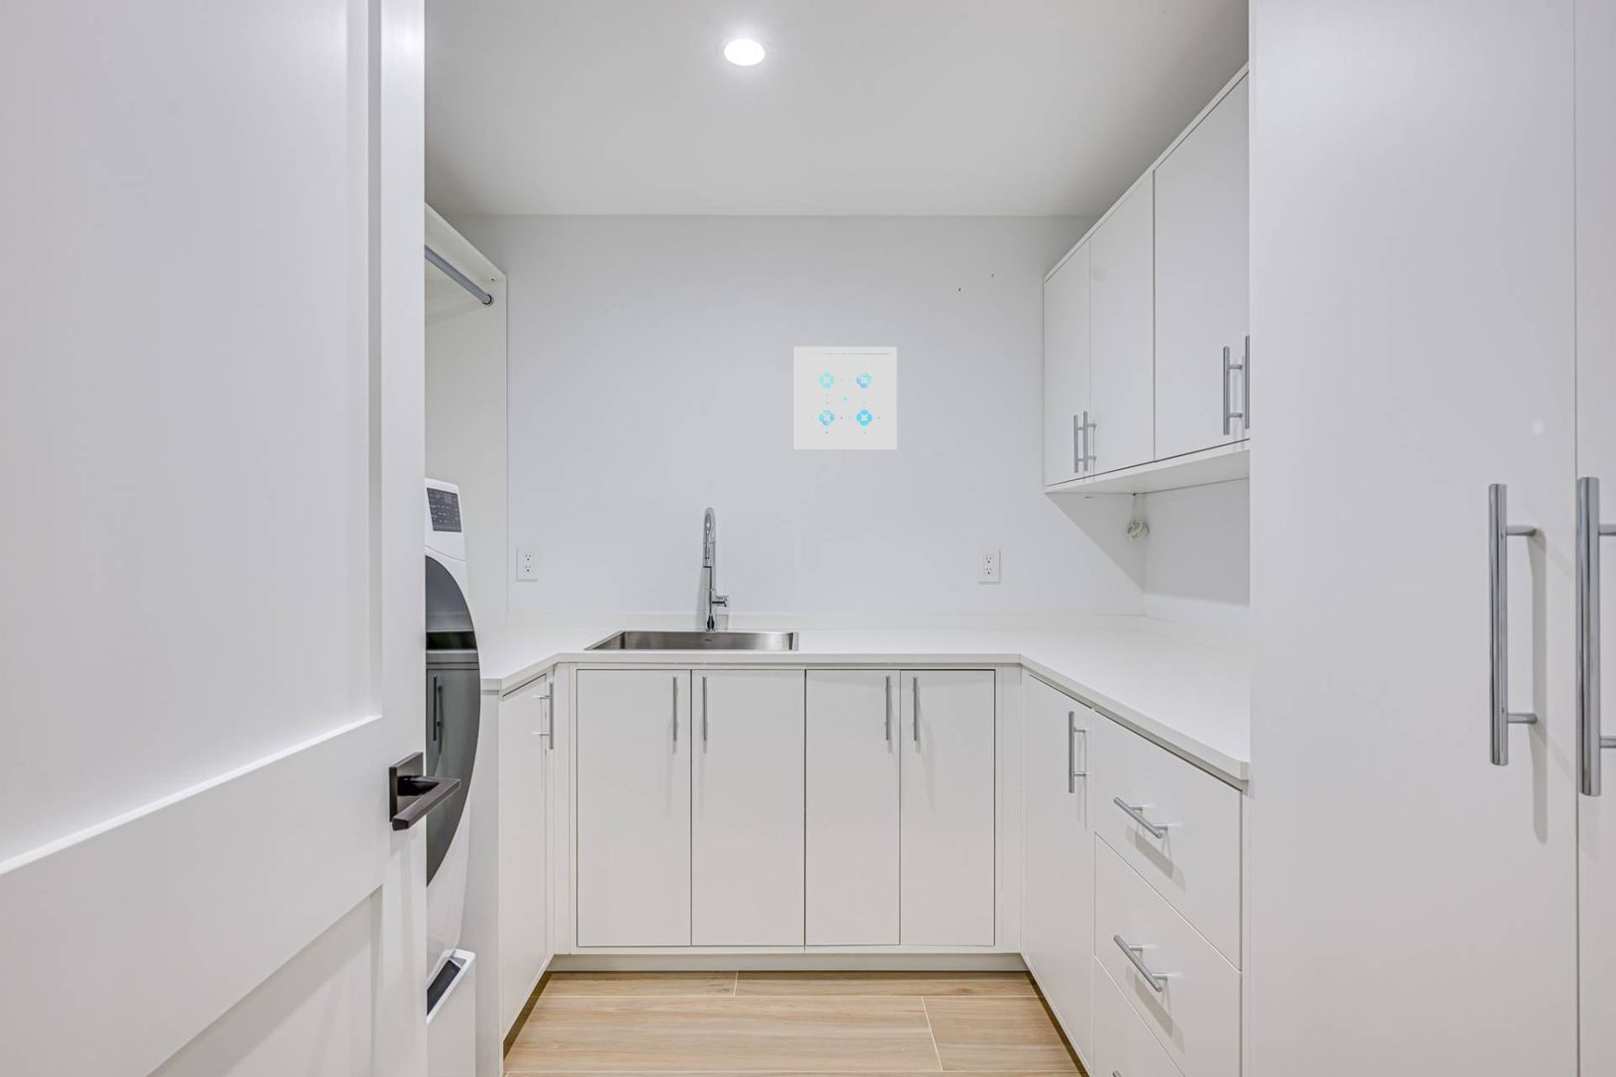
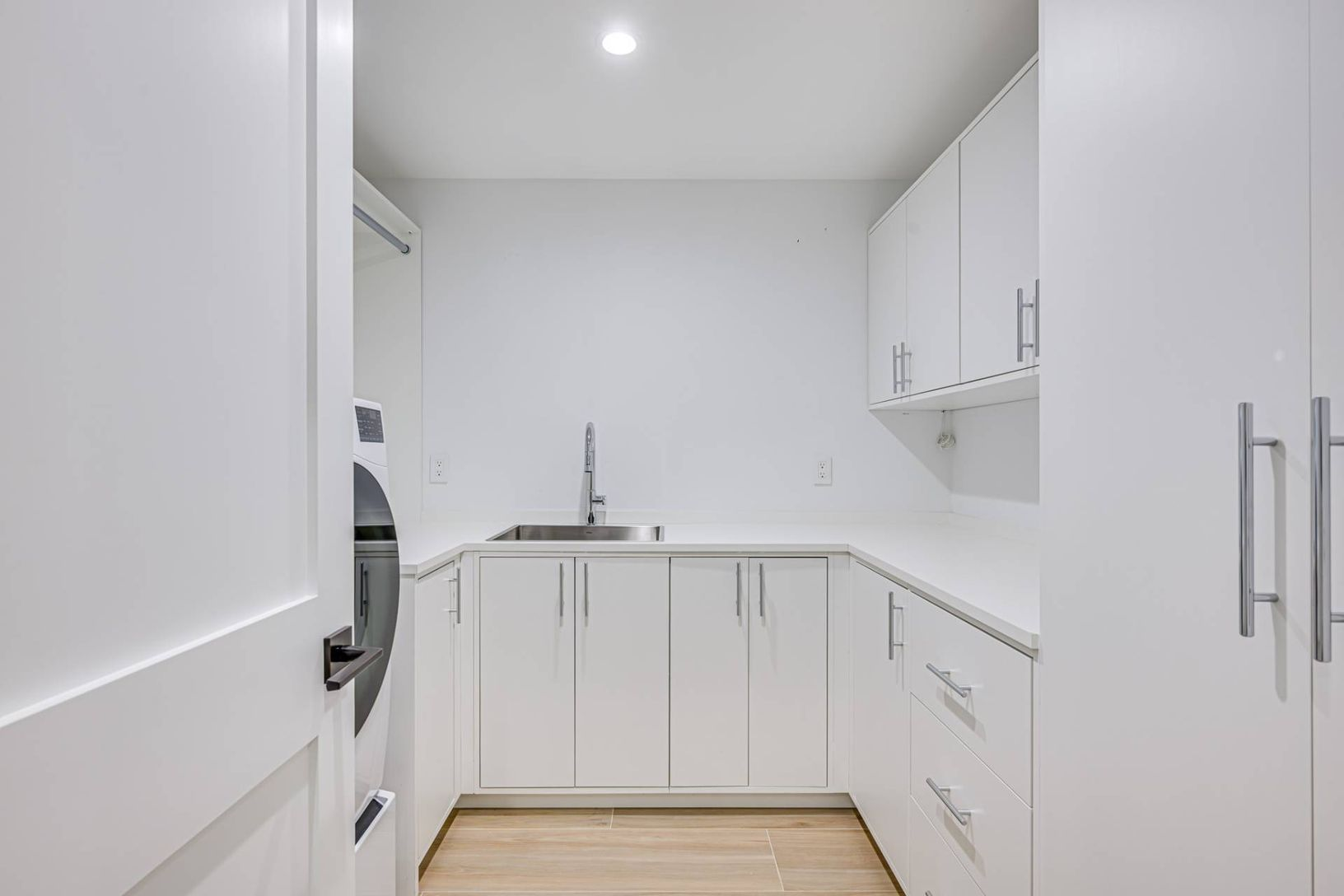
- wall art (844, 398)
